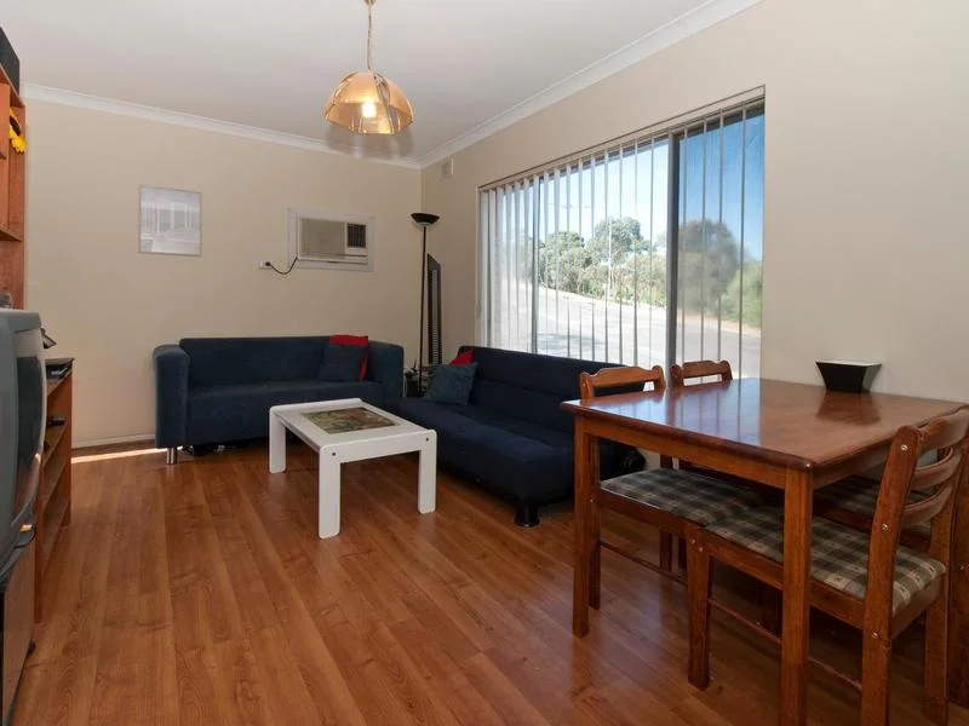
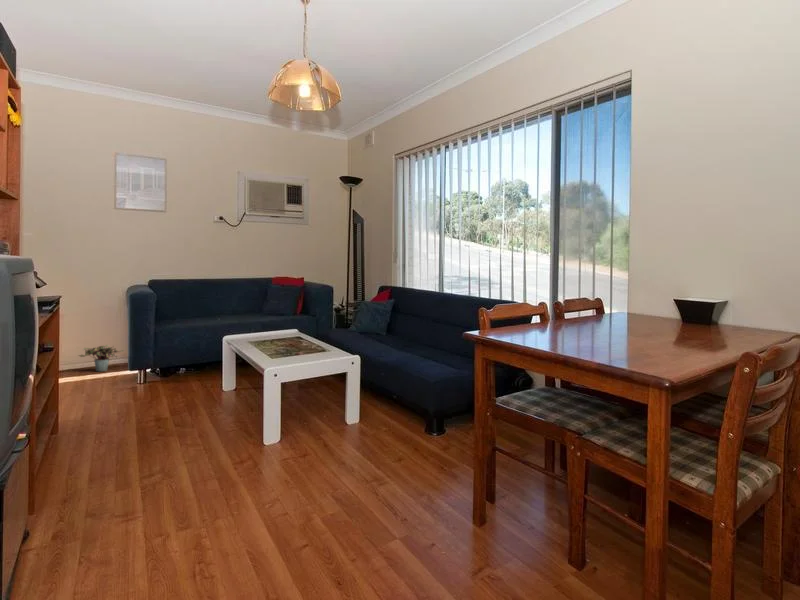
+ potted plant (101, 357)
